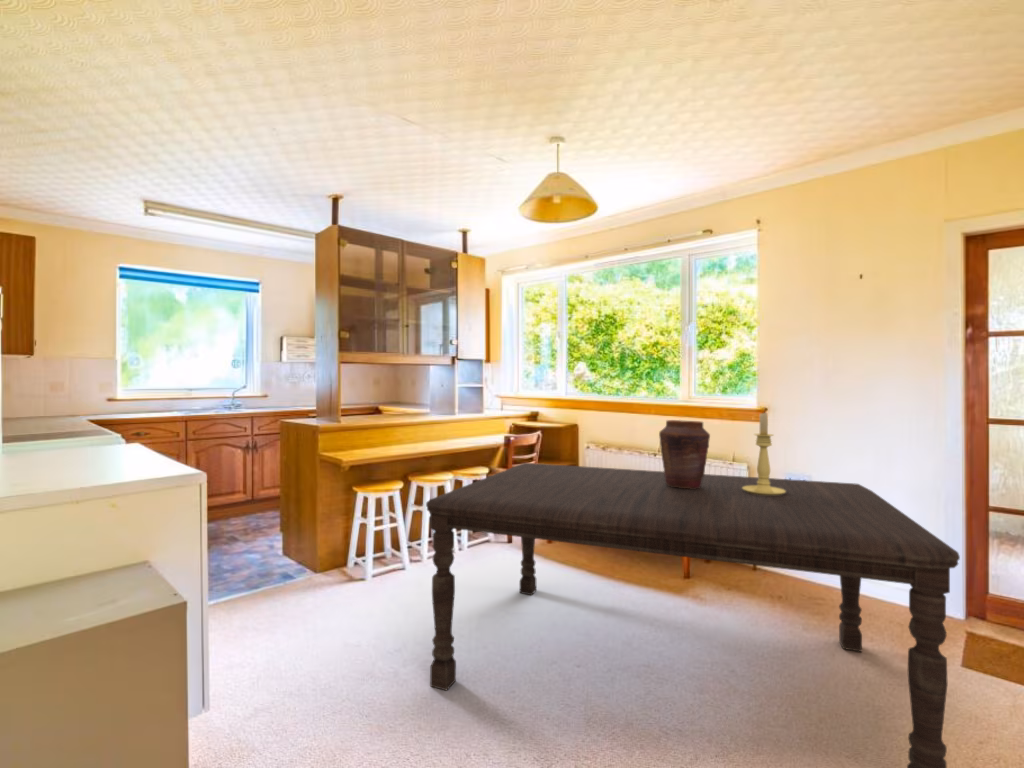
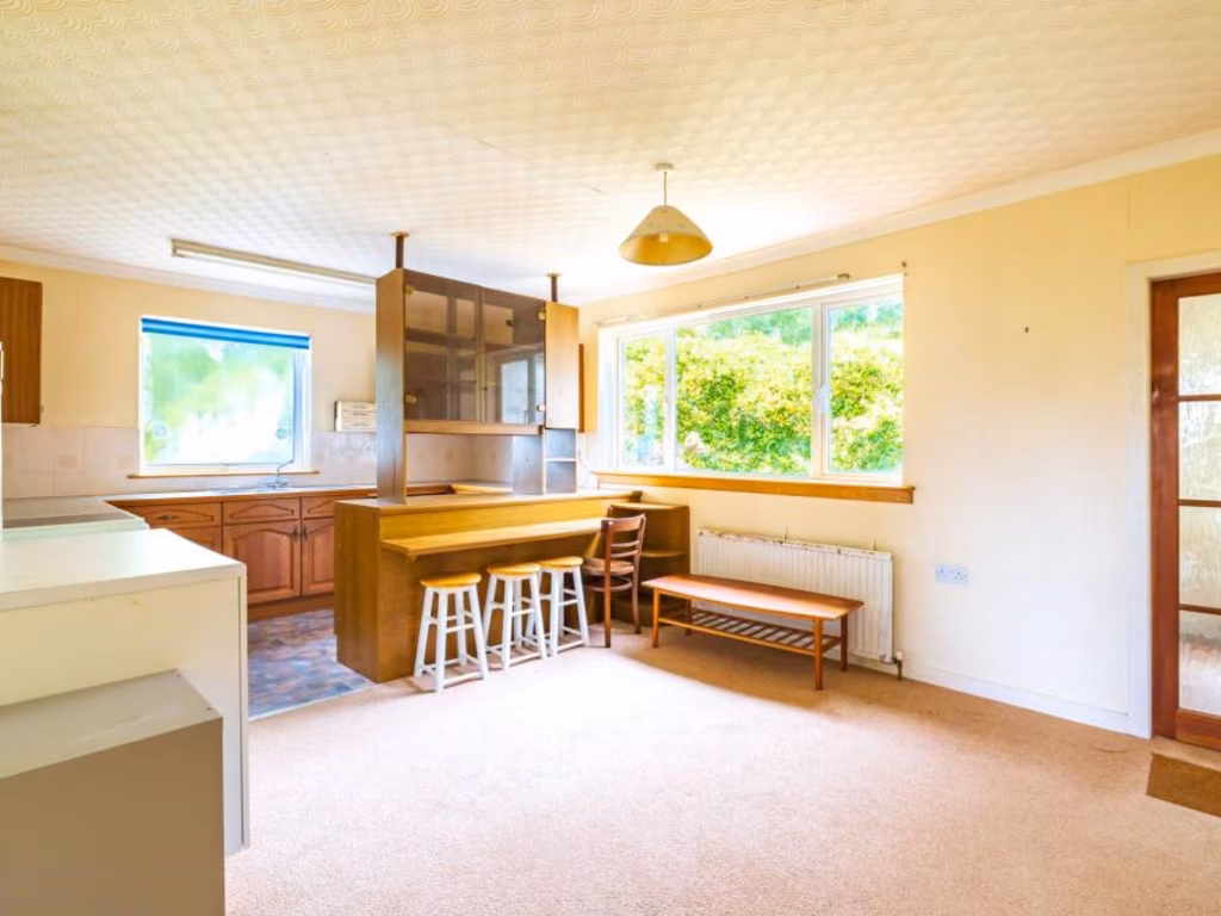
- dining table (665, 554)
- candle holder (763, 451)
- vase (684, 453)
